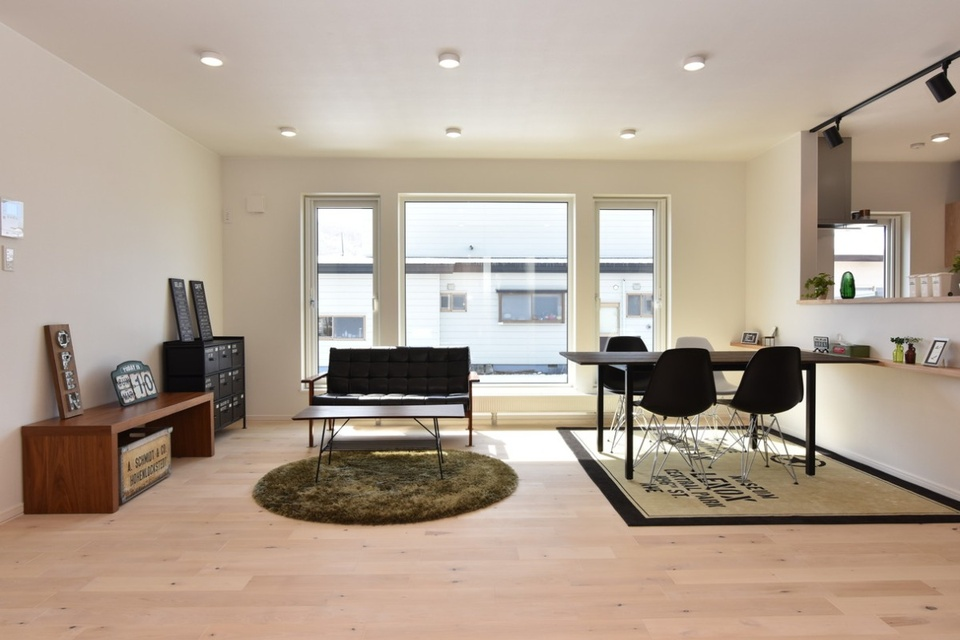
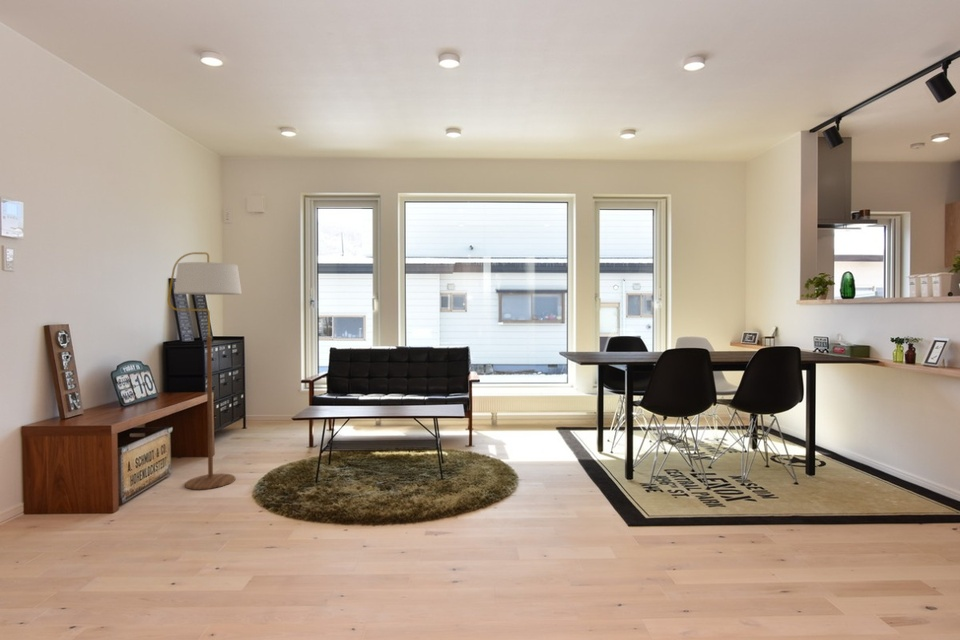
+ floor lamp (207, 367)
